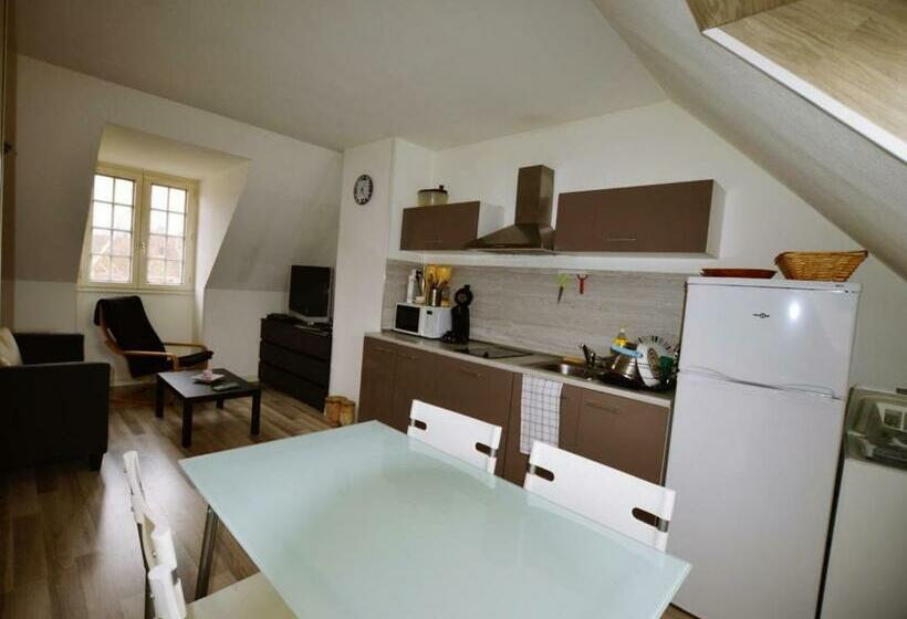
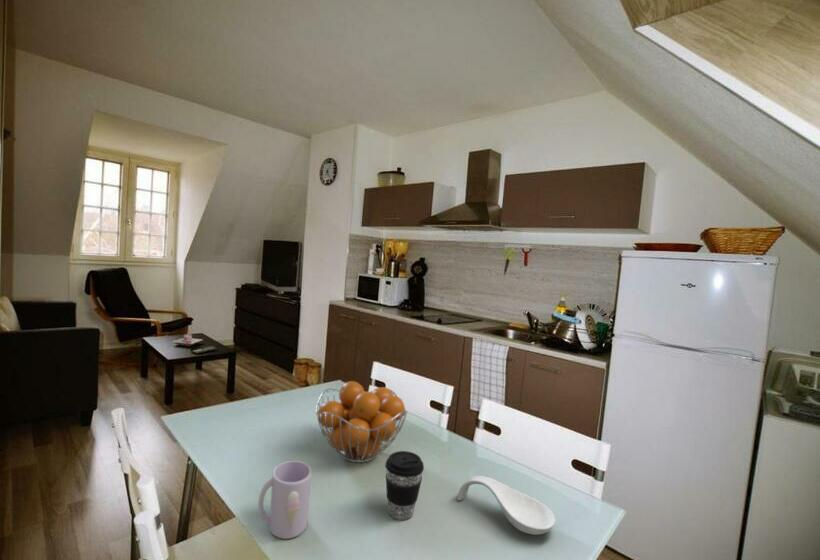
+ coffee cup (402, 485)
+ spoon rest (504, 502)
+ fruit basket (361, 419)
+ mug (284, 498)
